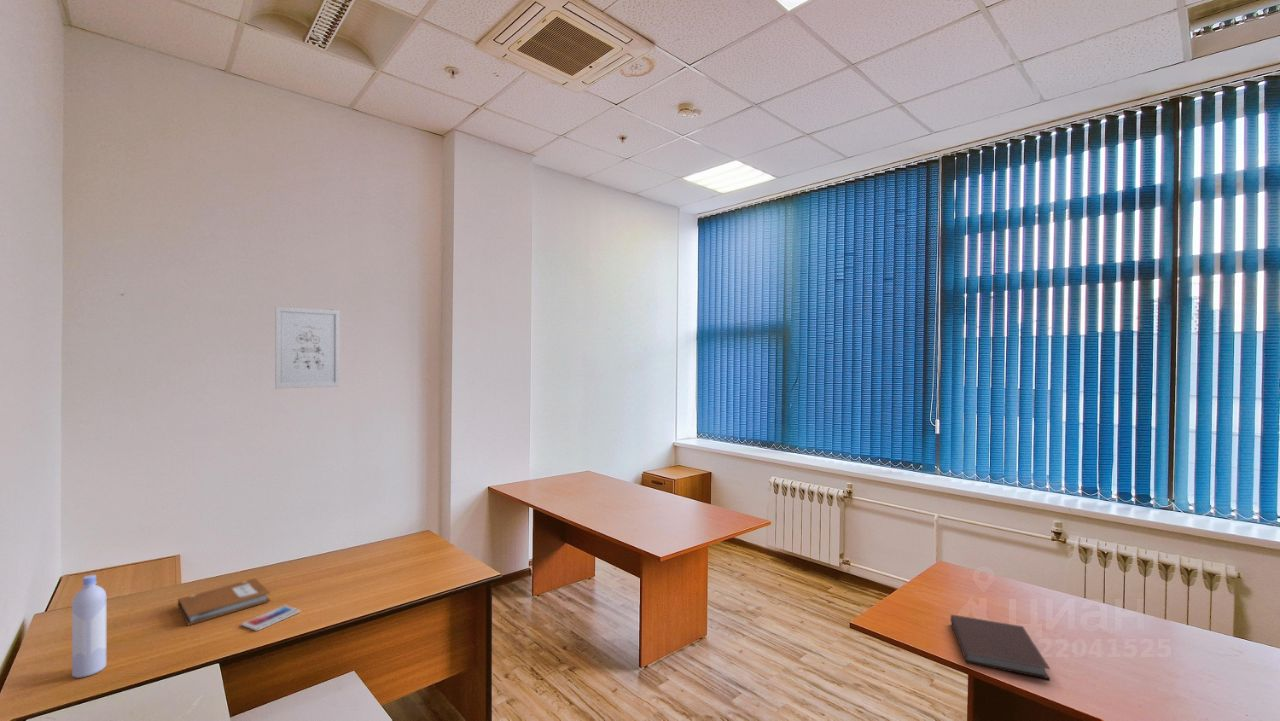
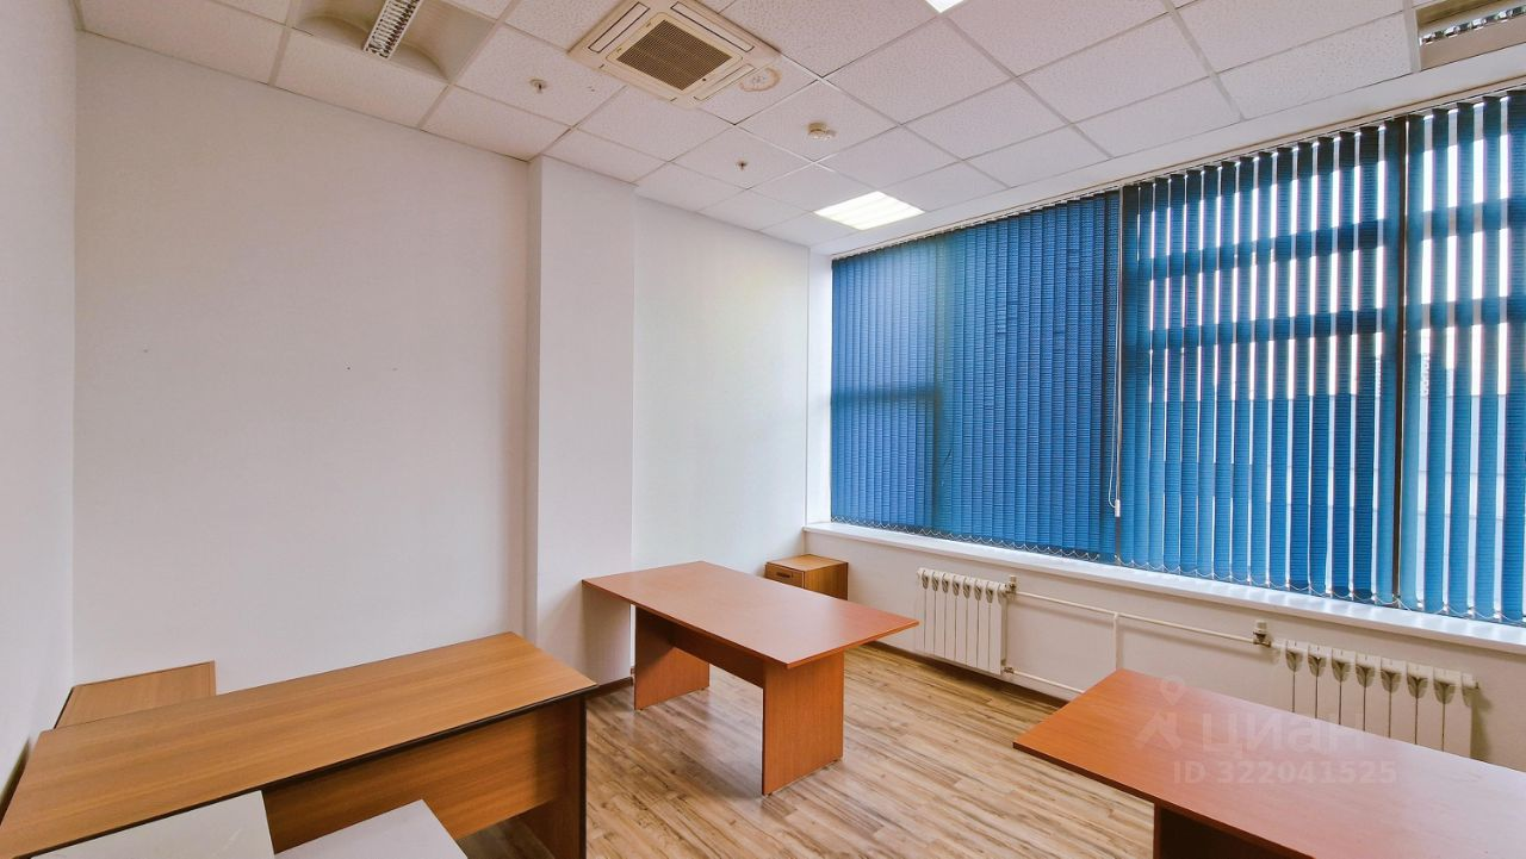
- notebook (226, 598)
- smartphone (271, 617)
- wall art (308, 348)
- notebook (995, 643)
- bottle (89, 623)
